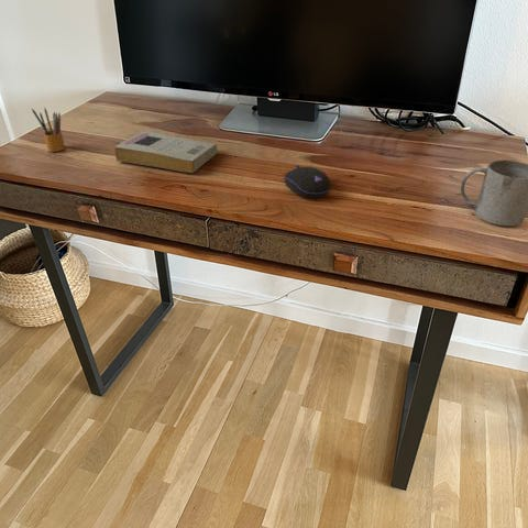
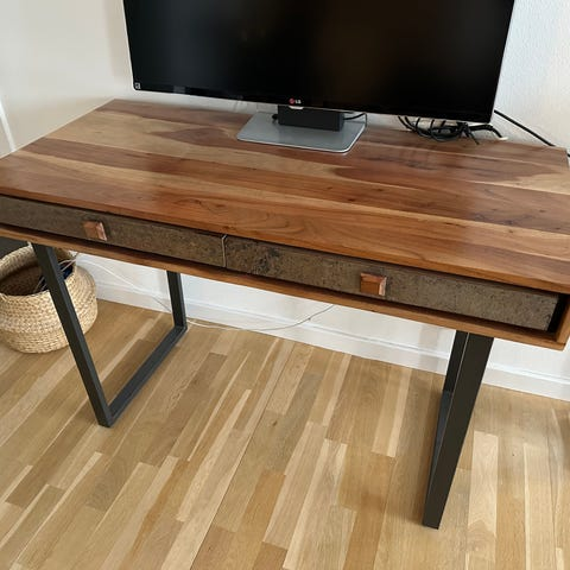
- book (166, 150)
- mug (495, 190)
- computer mouse (306, 178)
- pencil box (50, 129)
